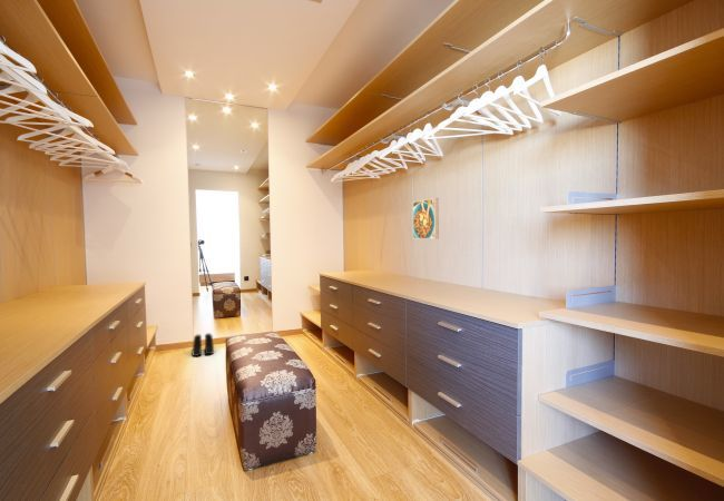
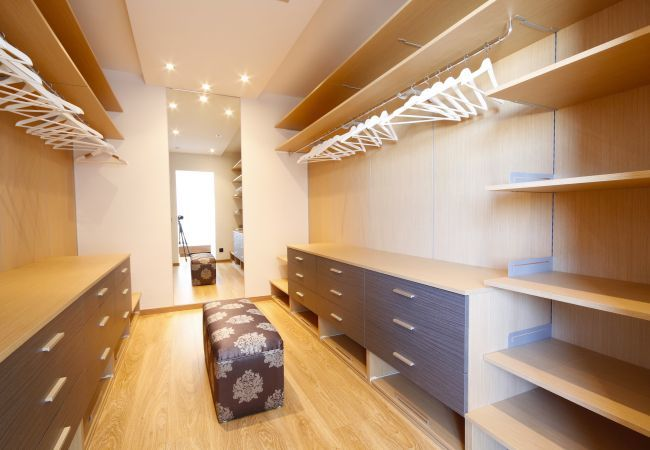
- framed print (424, 219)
- boots (200, 343)
